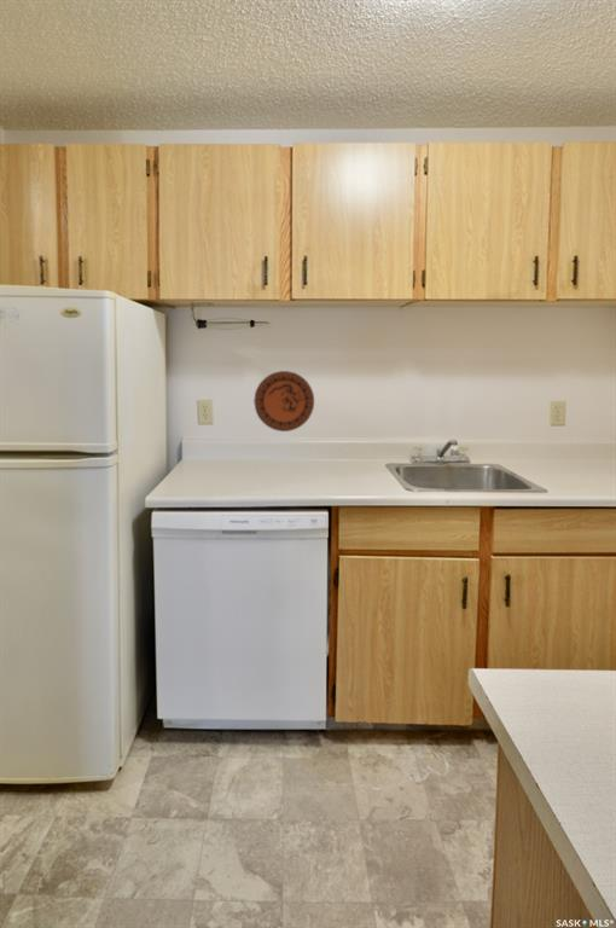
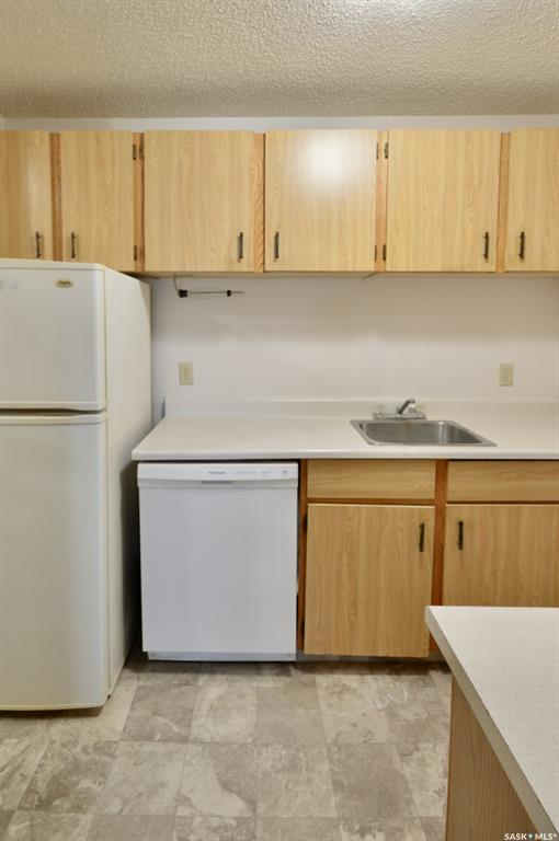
- decorative plate (284, 401)
